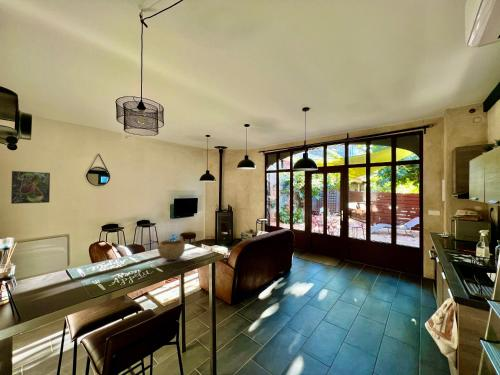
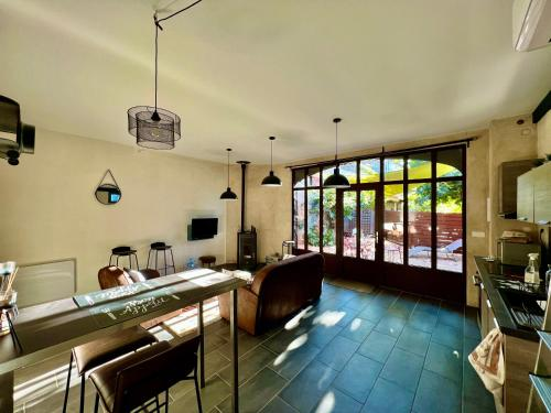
- bowl (171, 250)
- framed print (31, 187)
